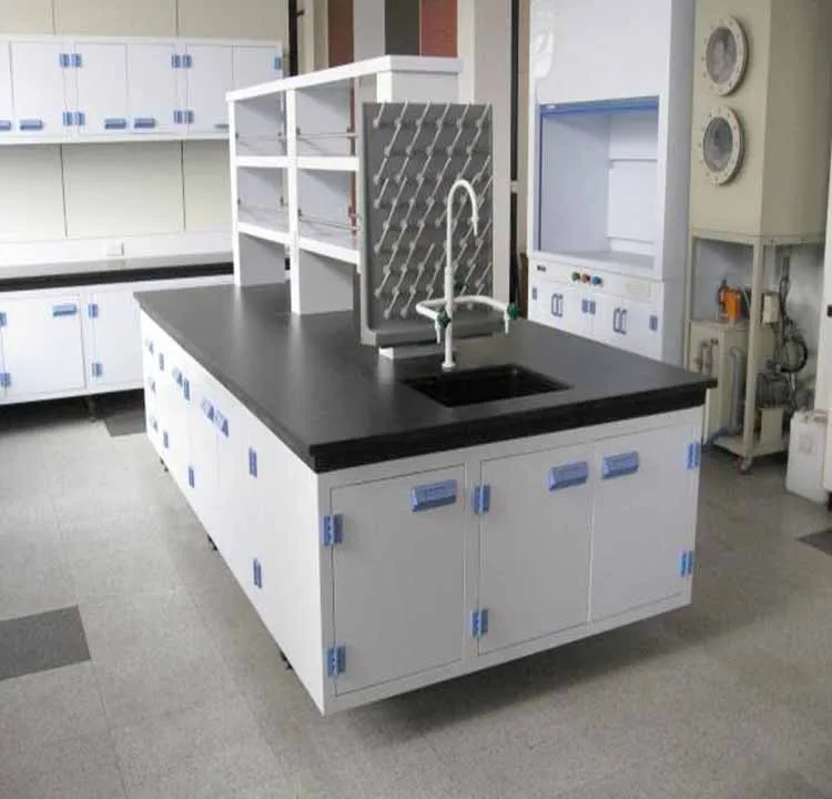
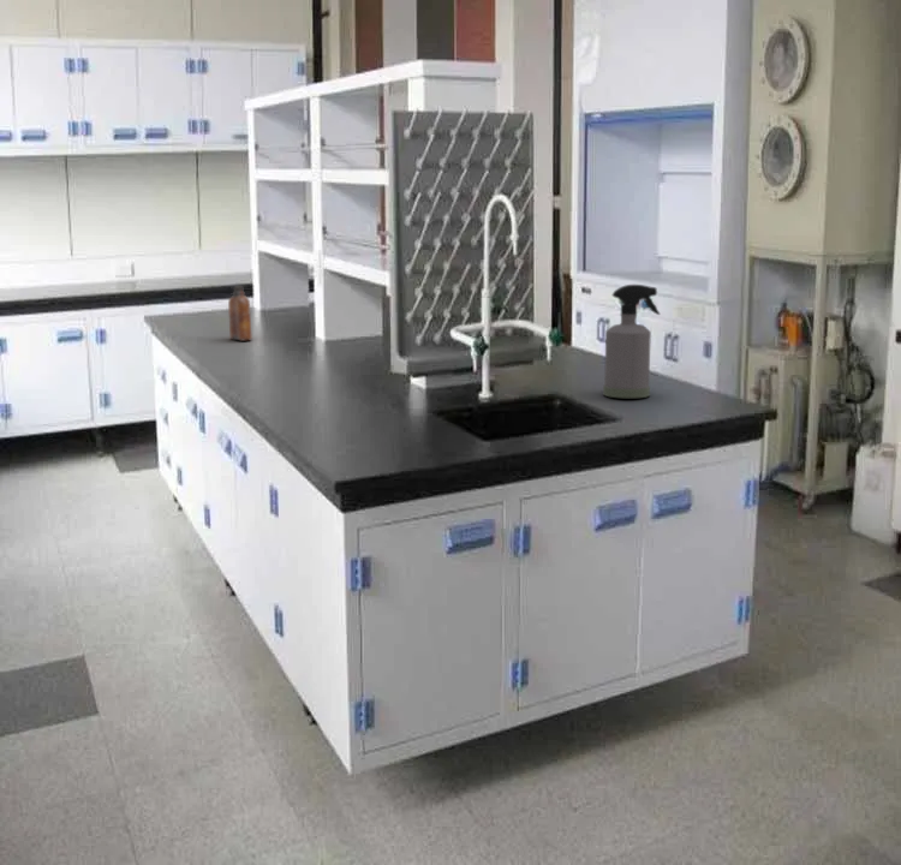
+ flask (239, 312)
+ spray bottle (631, 340)
